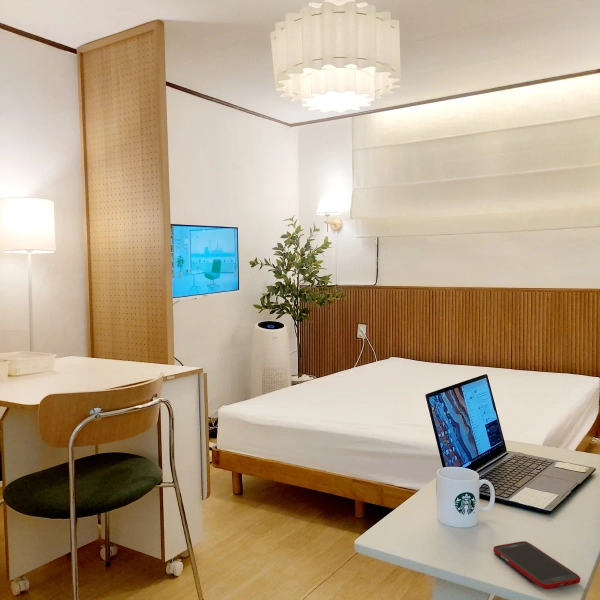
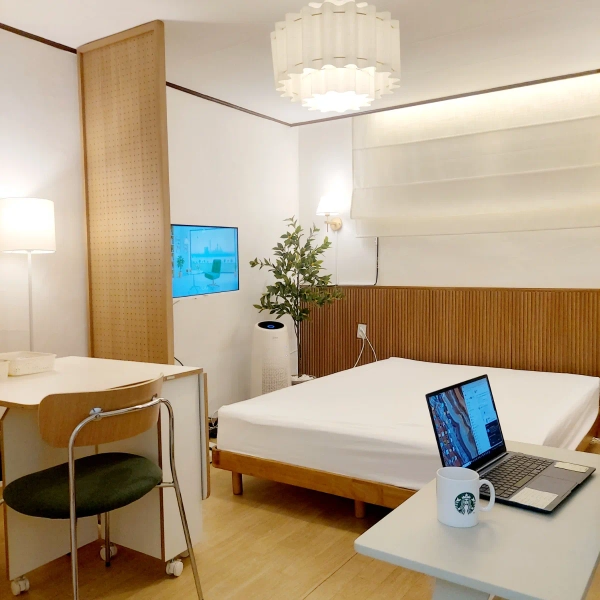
- cell phone (534, 563)
